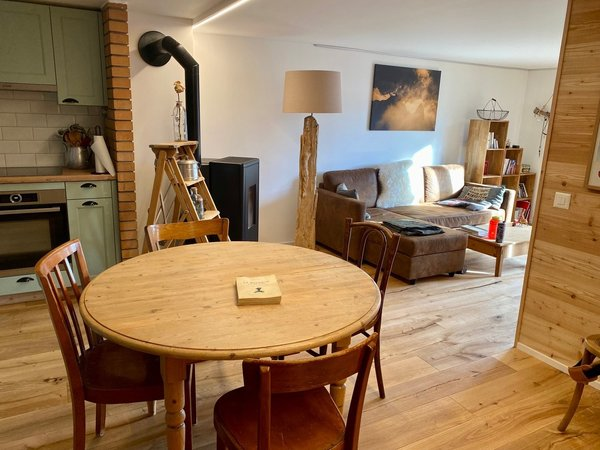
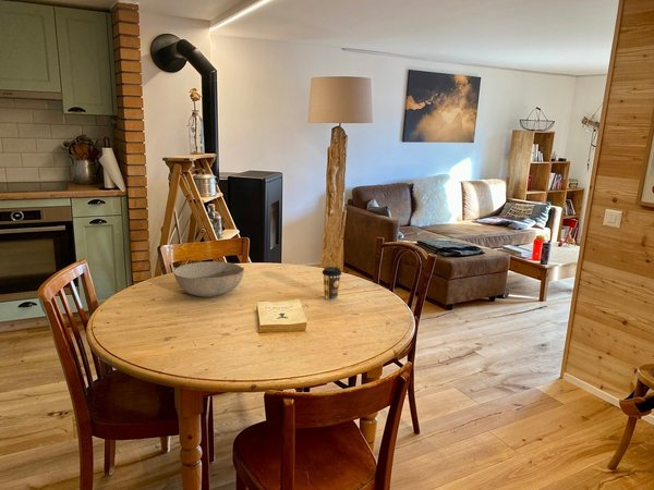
+ coffee cup (331, 283)
+ bowl (209, 280)
